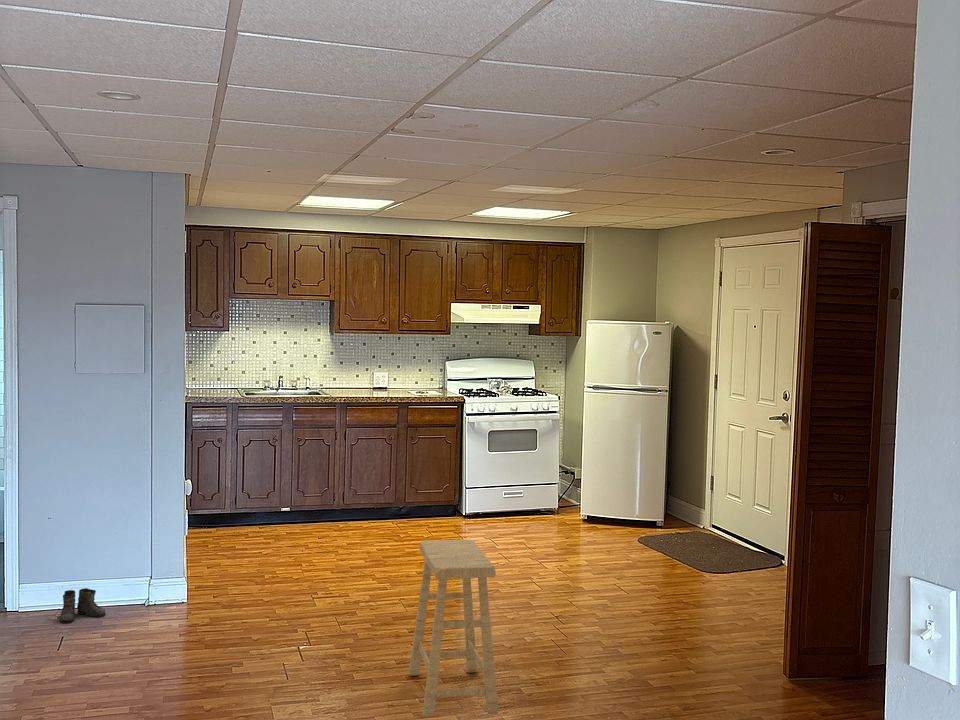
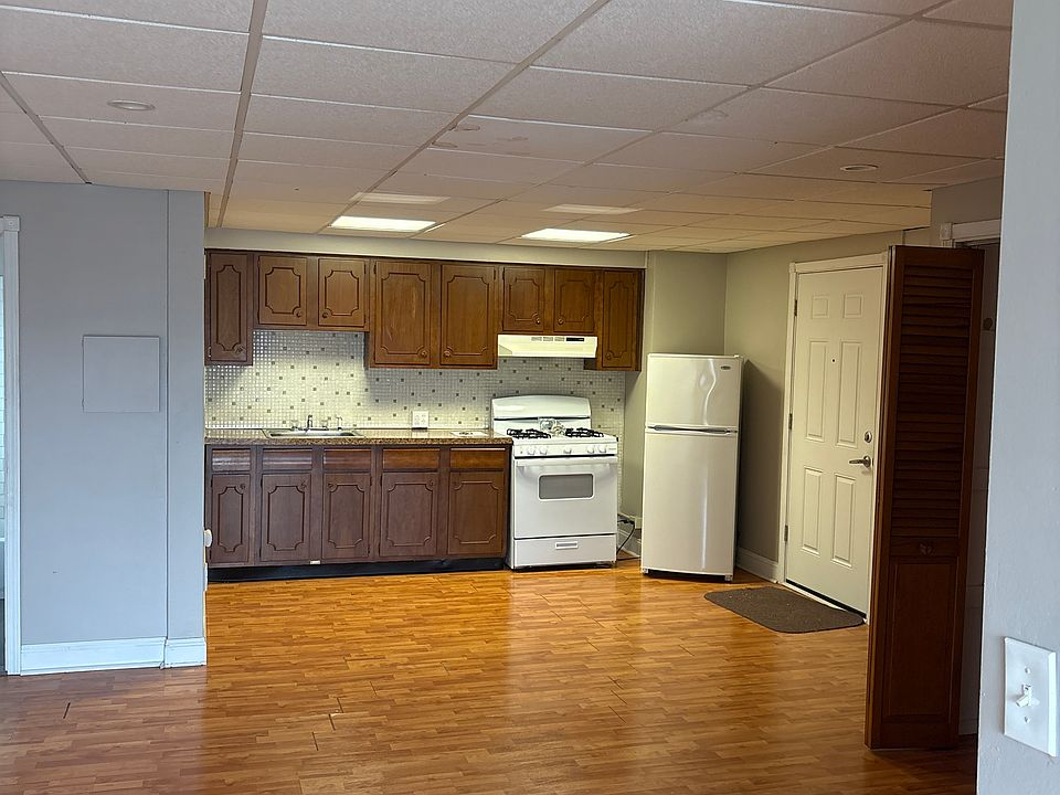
- boots (78, 604)
- stool (453, 623)
